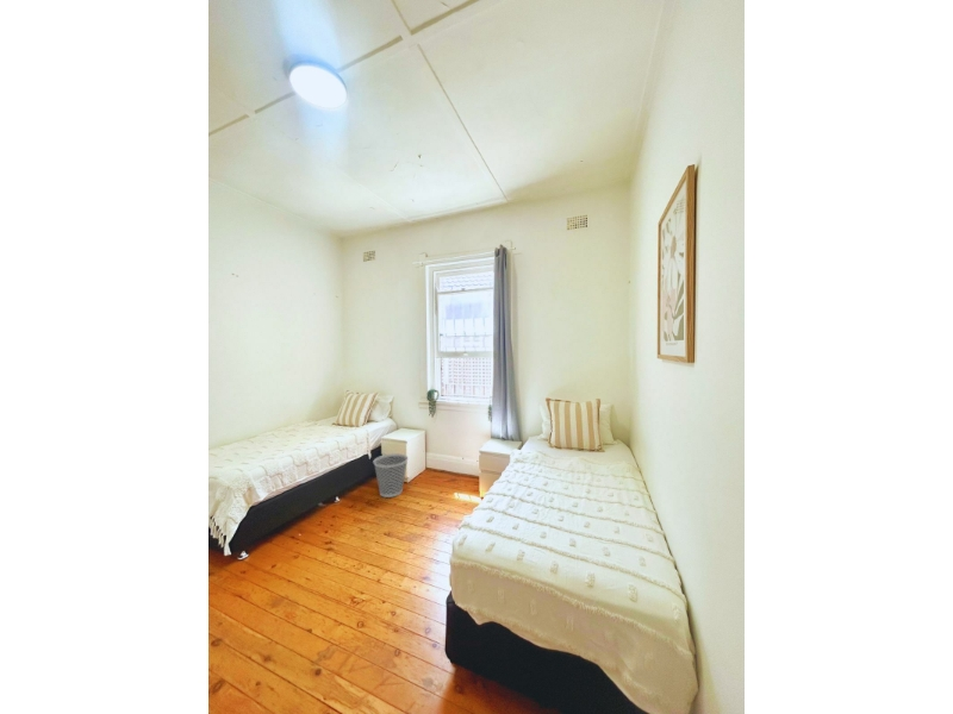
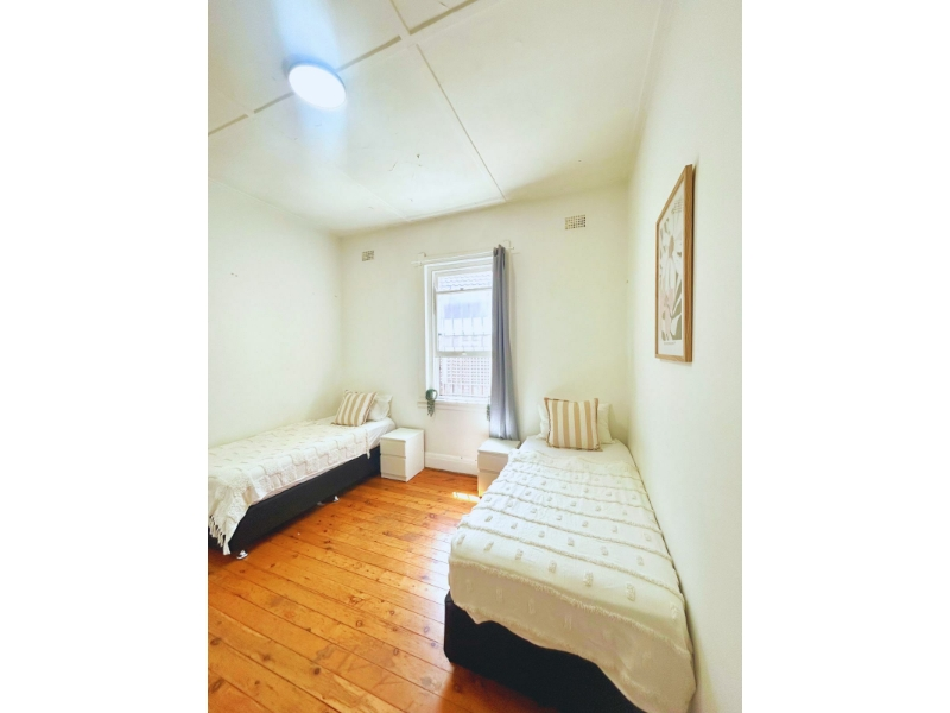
- wastebasket (391, 475)
